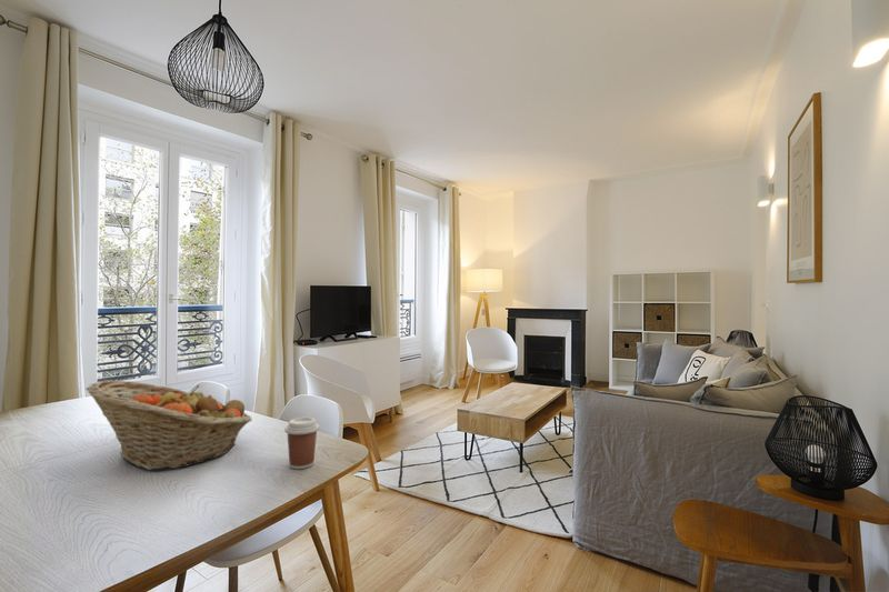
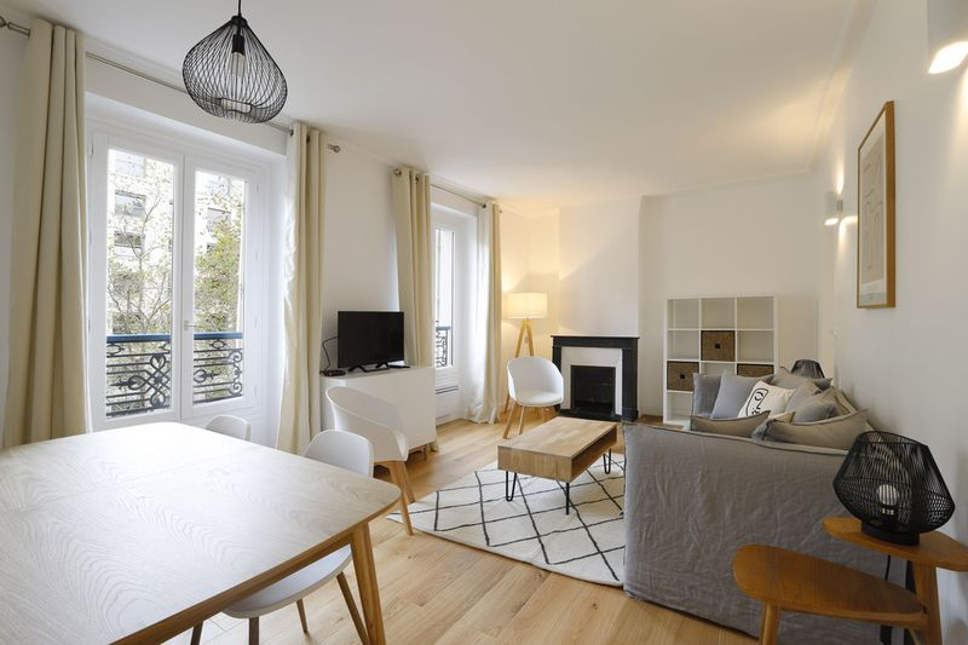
- coffee cup (301, 442)
- fruit basket (173, 414)
